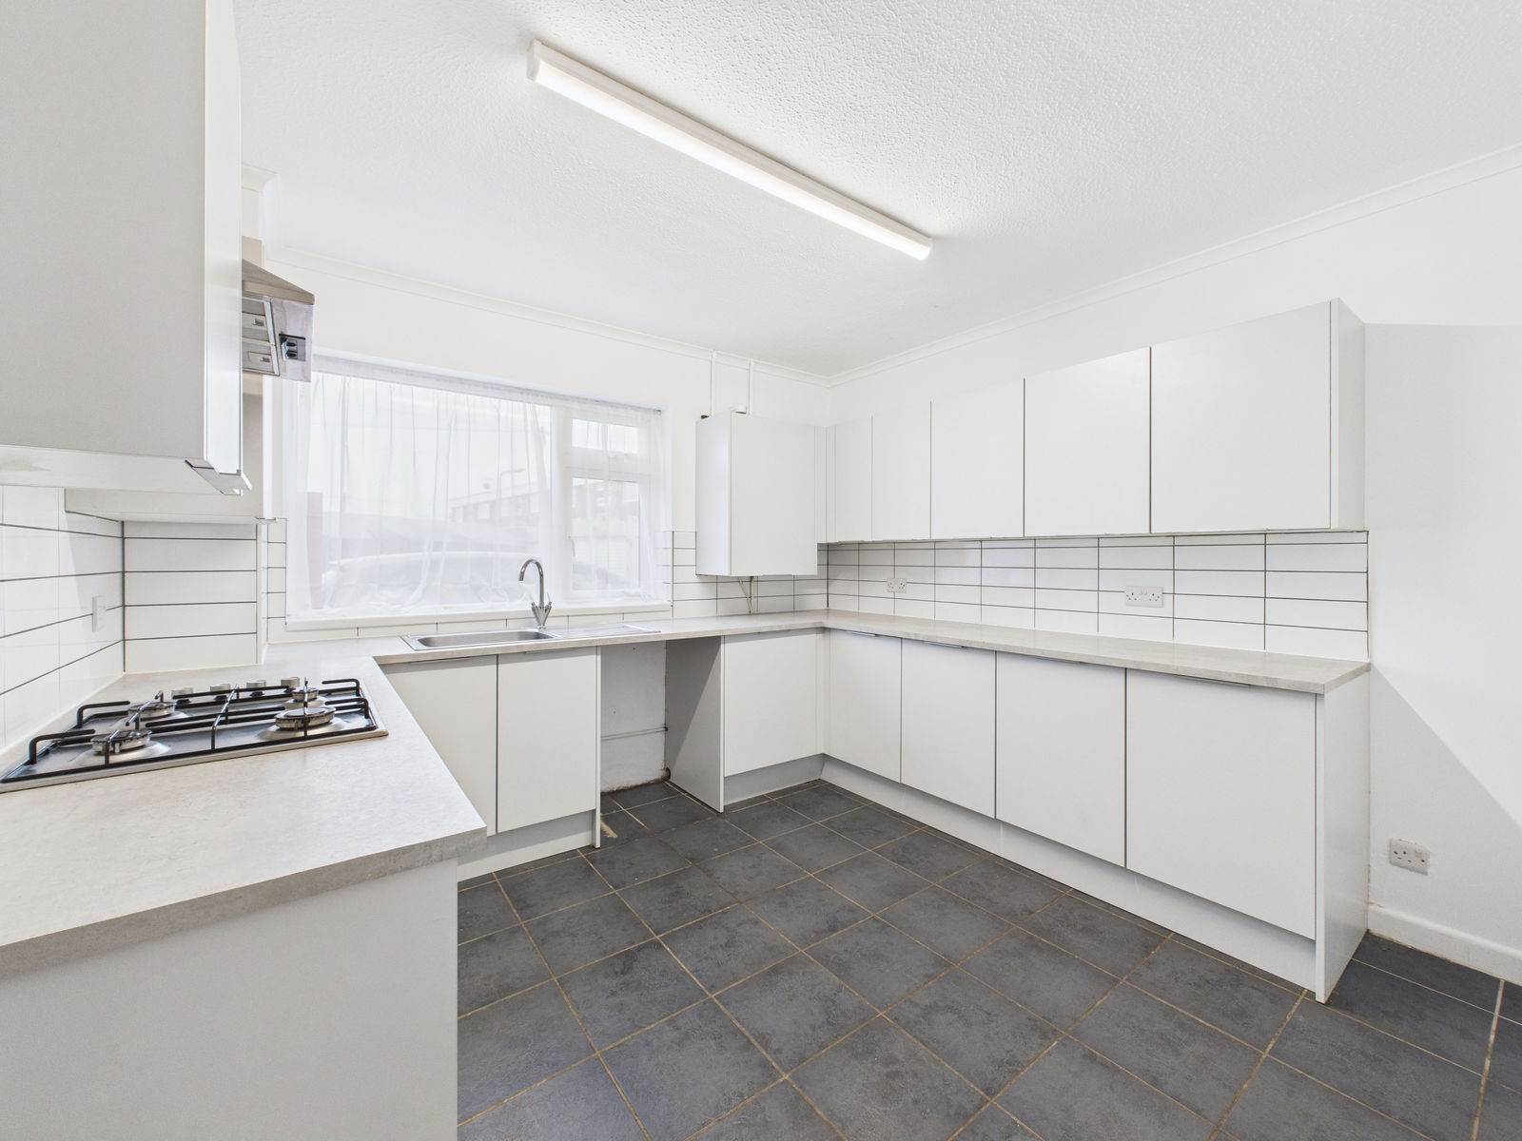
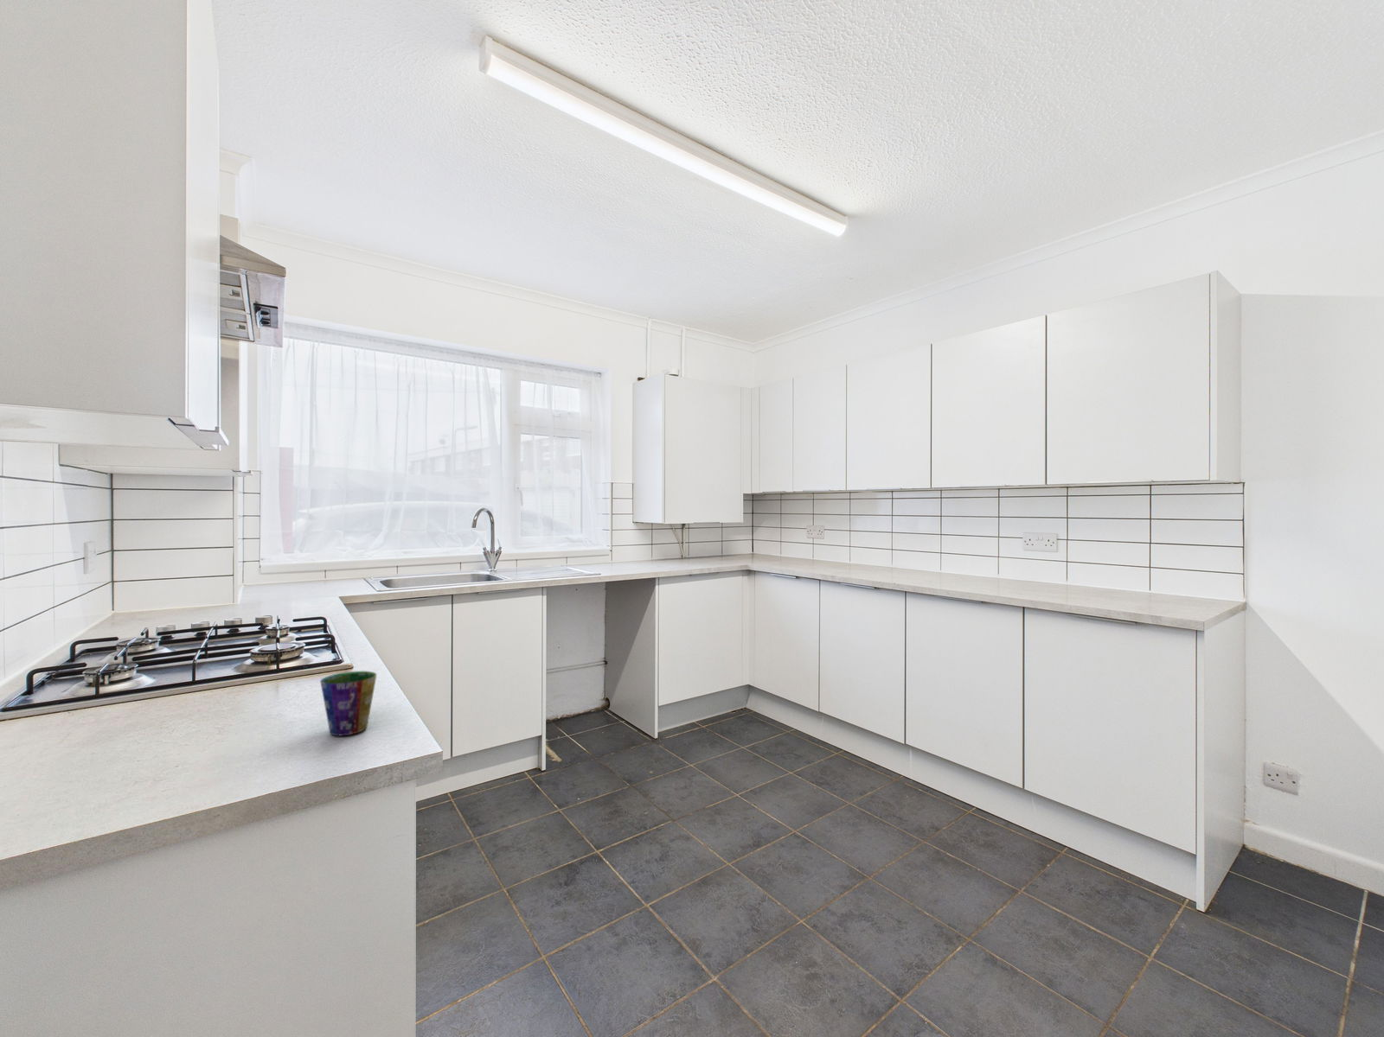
+ cup (350, 705)
